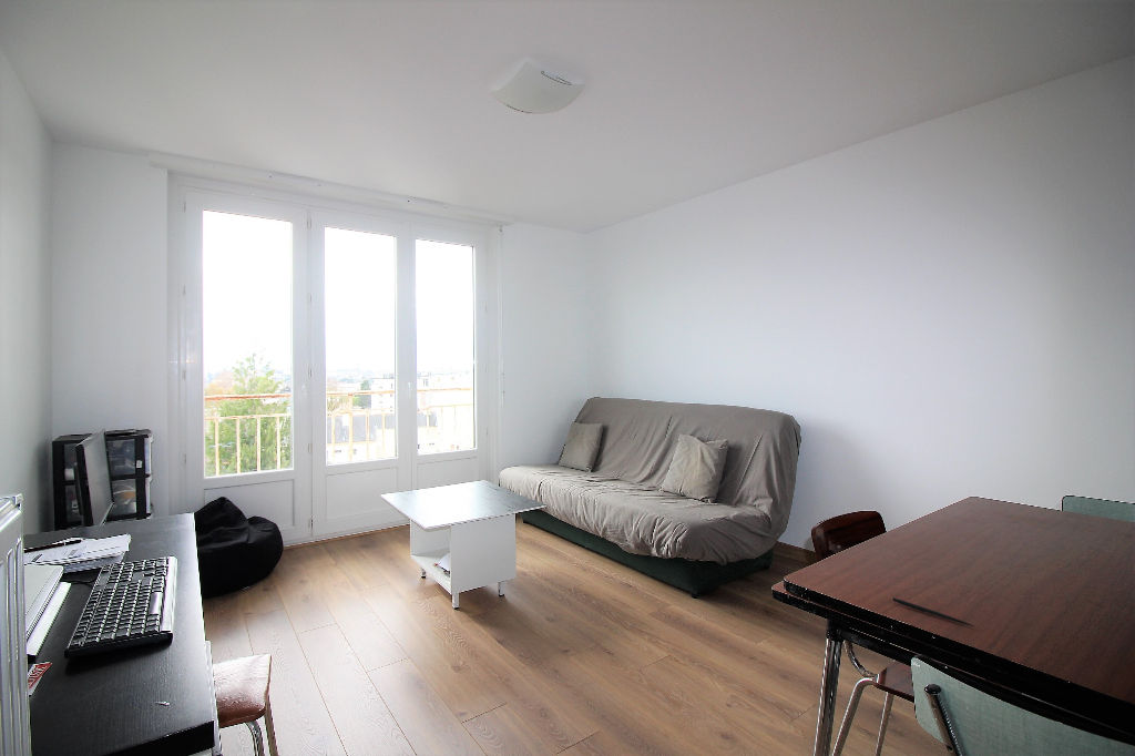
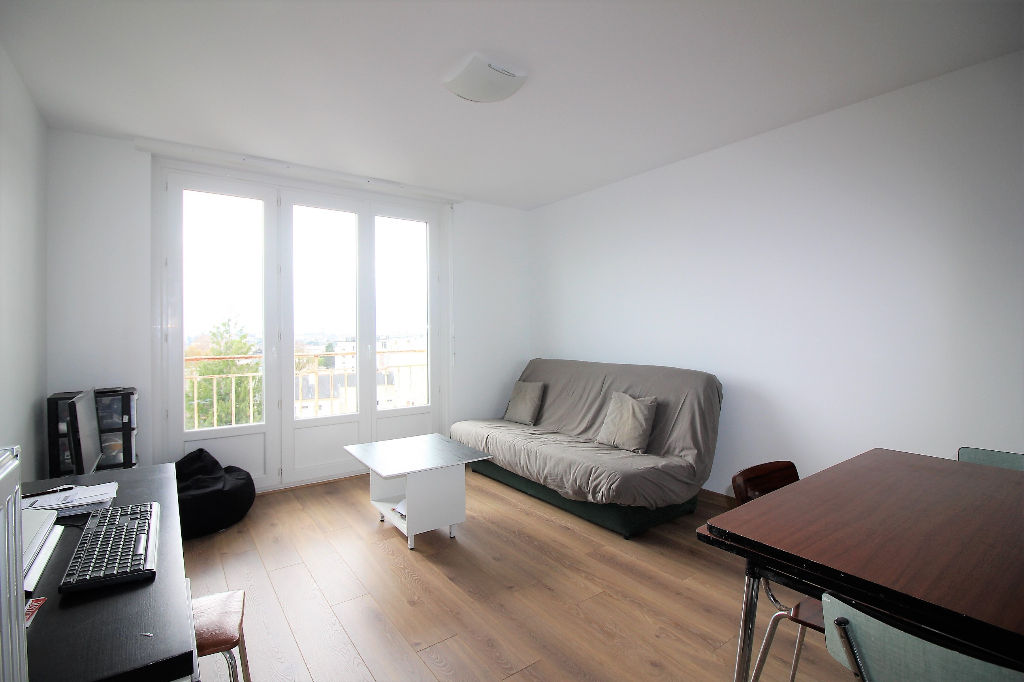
- pen (931, 611)
